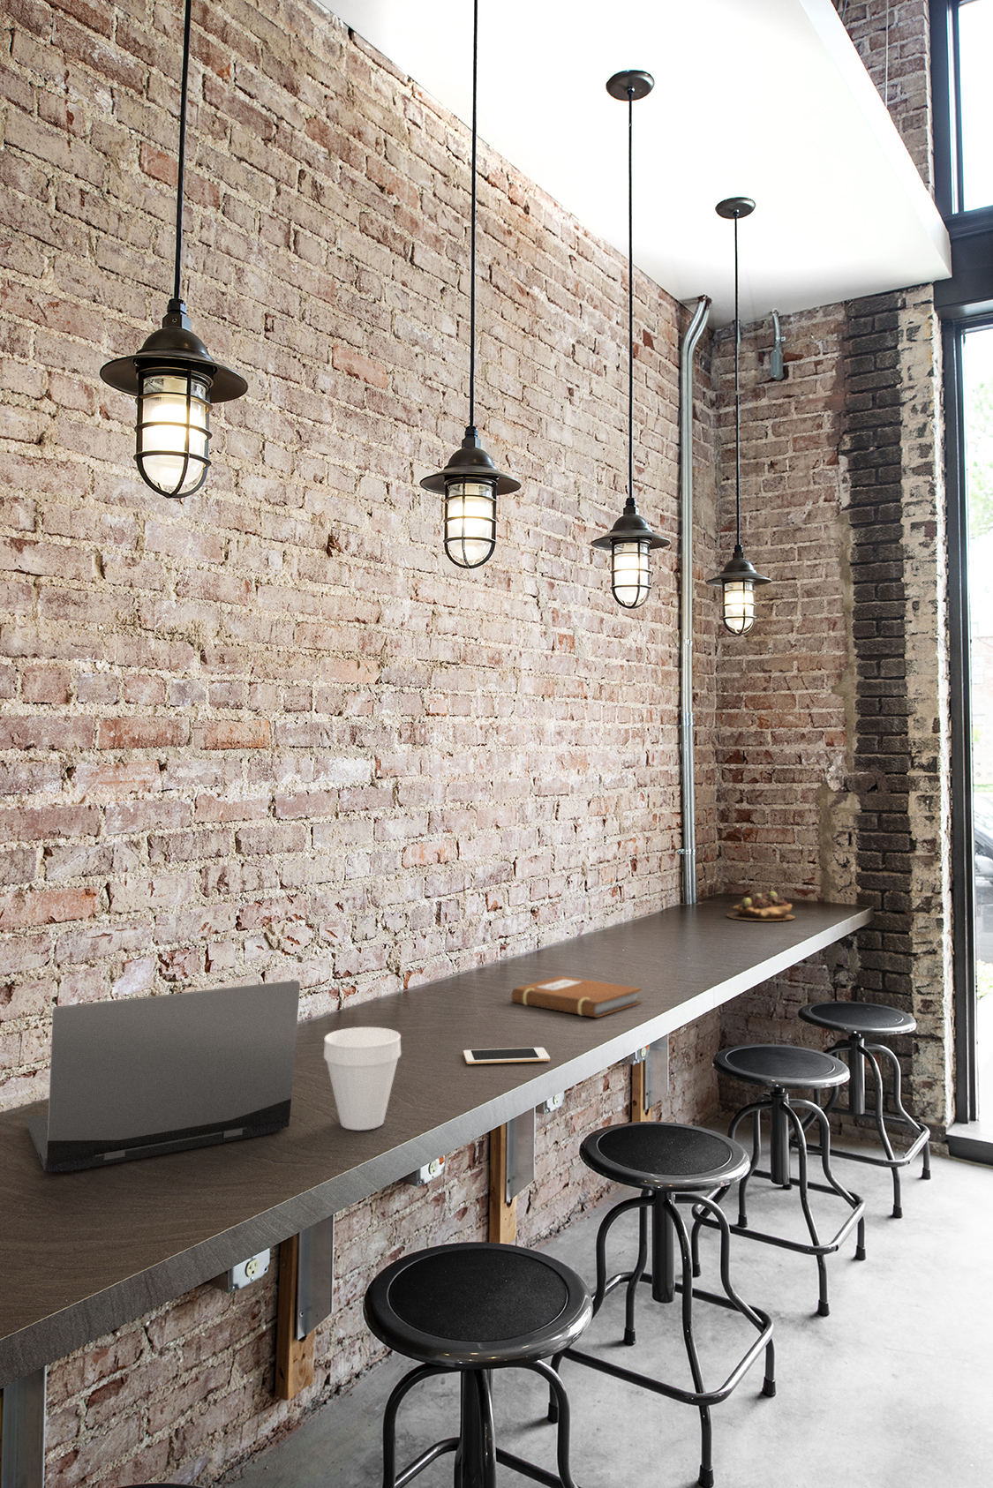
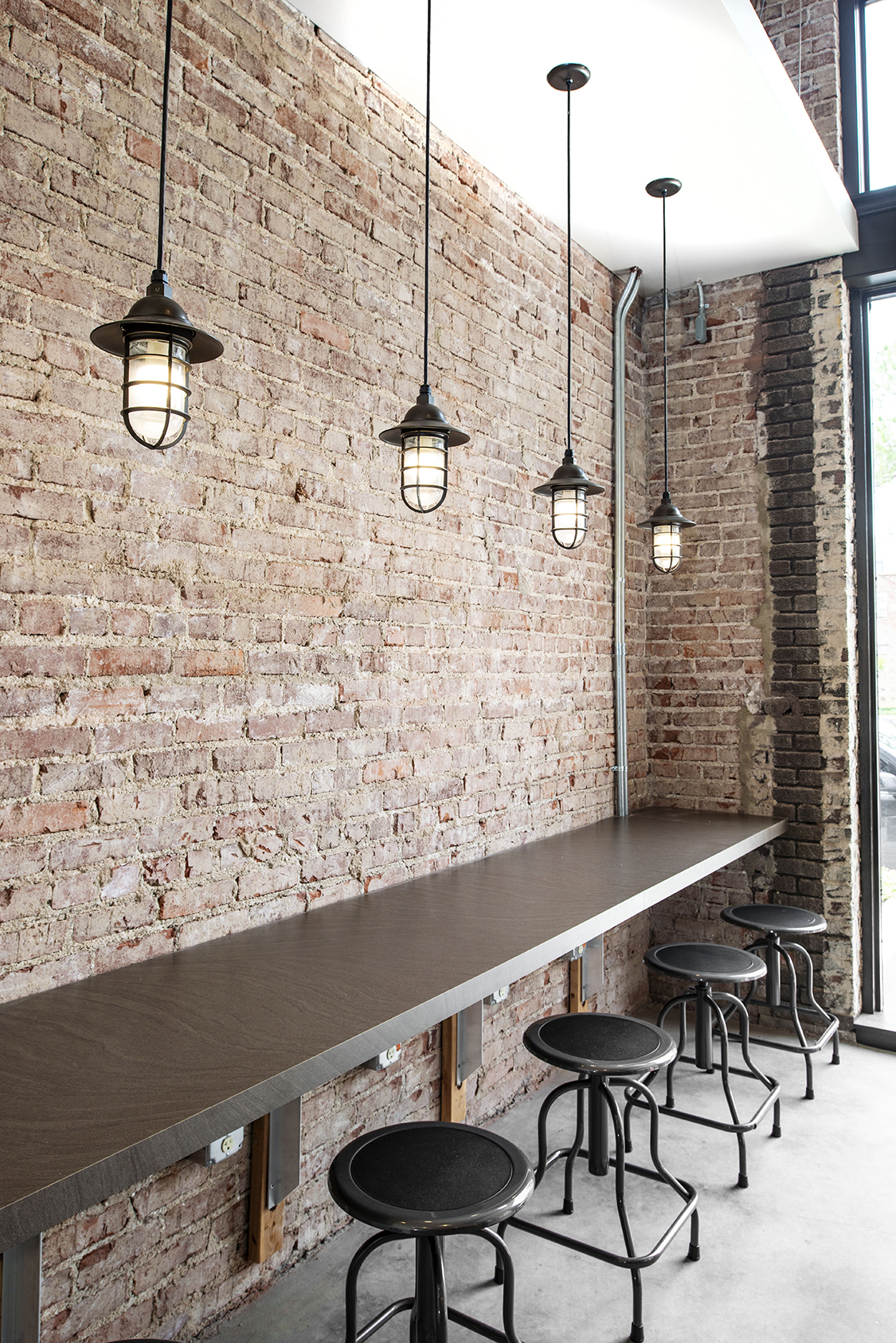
- succulent plant (760, 904)
- cup (362, 1078)
- cell phone (505, 1056)
- laptop computer (162, 1055)
- notebook (574, 996)
